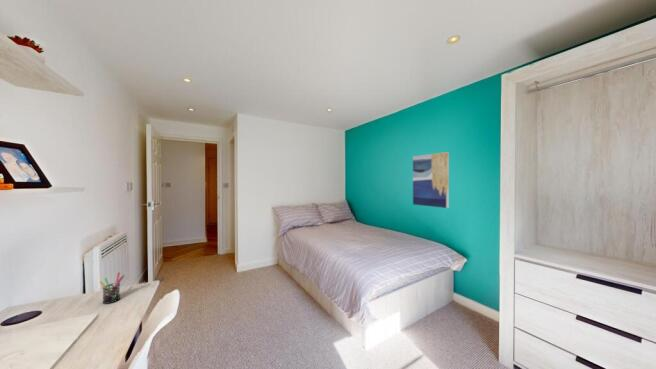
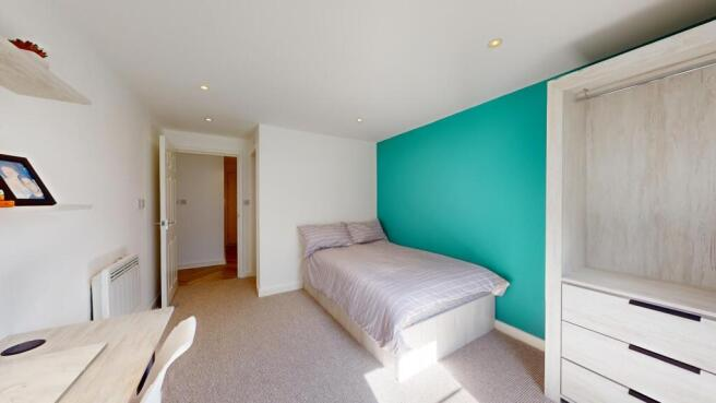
- pen holder (111, 287)
- wall art (429, 180)
